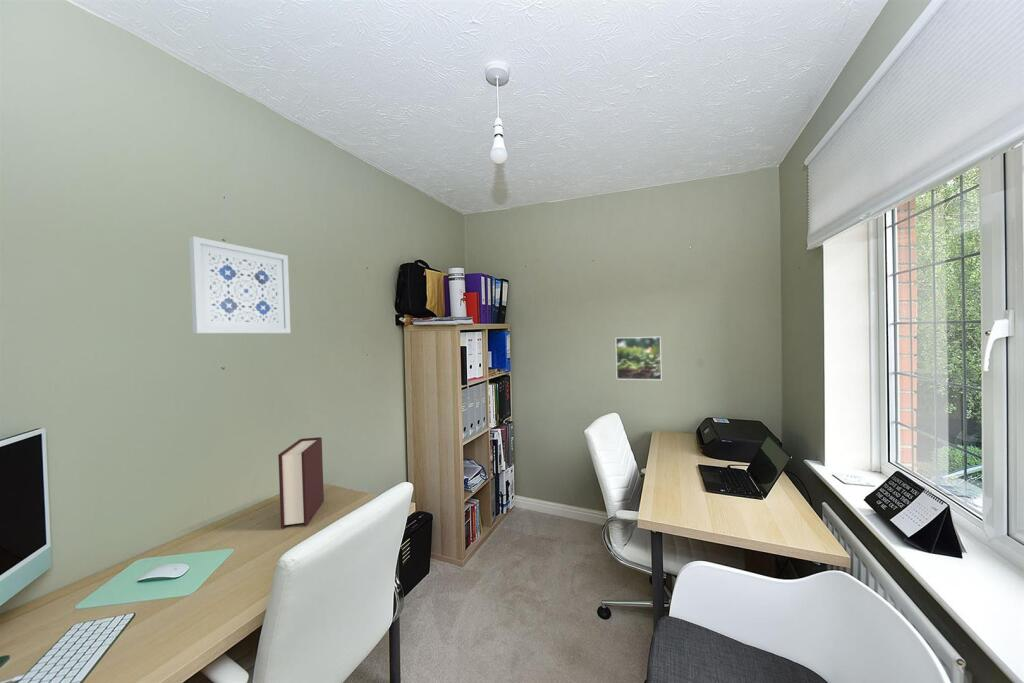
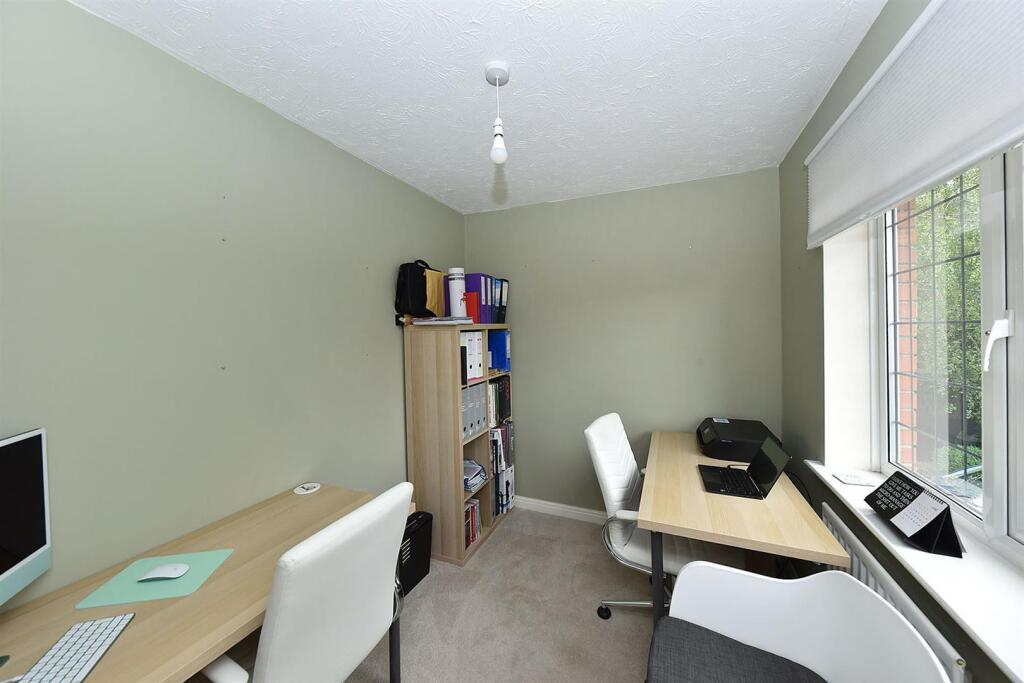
- wall art (245, 290)
- bible (303, 479)
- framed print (638, 358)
